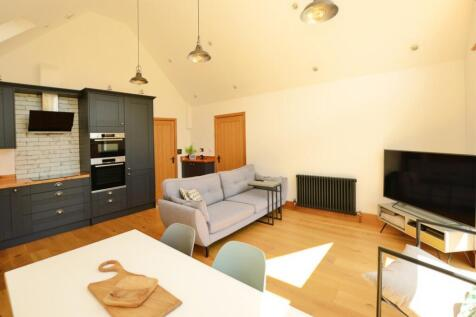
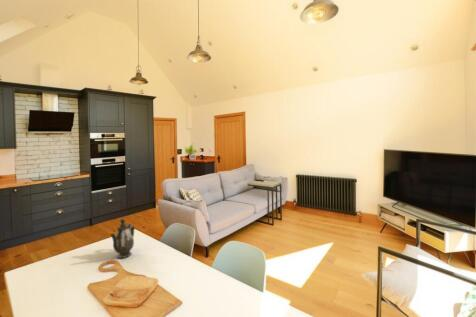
+ teapot (122, 237)
